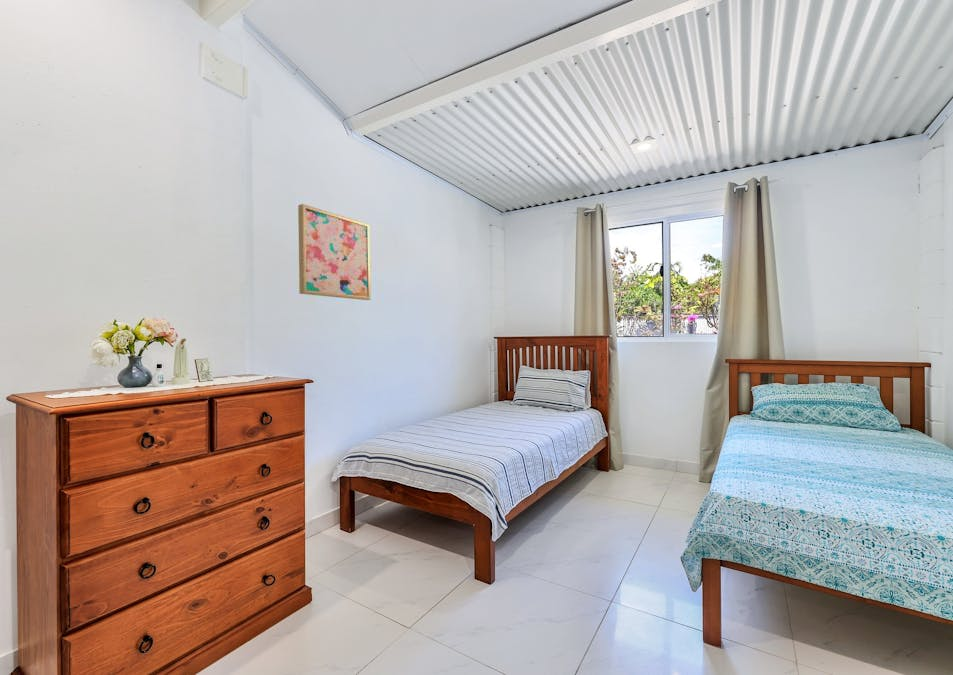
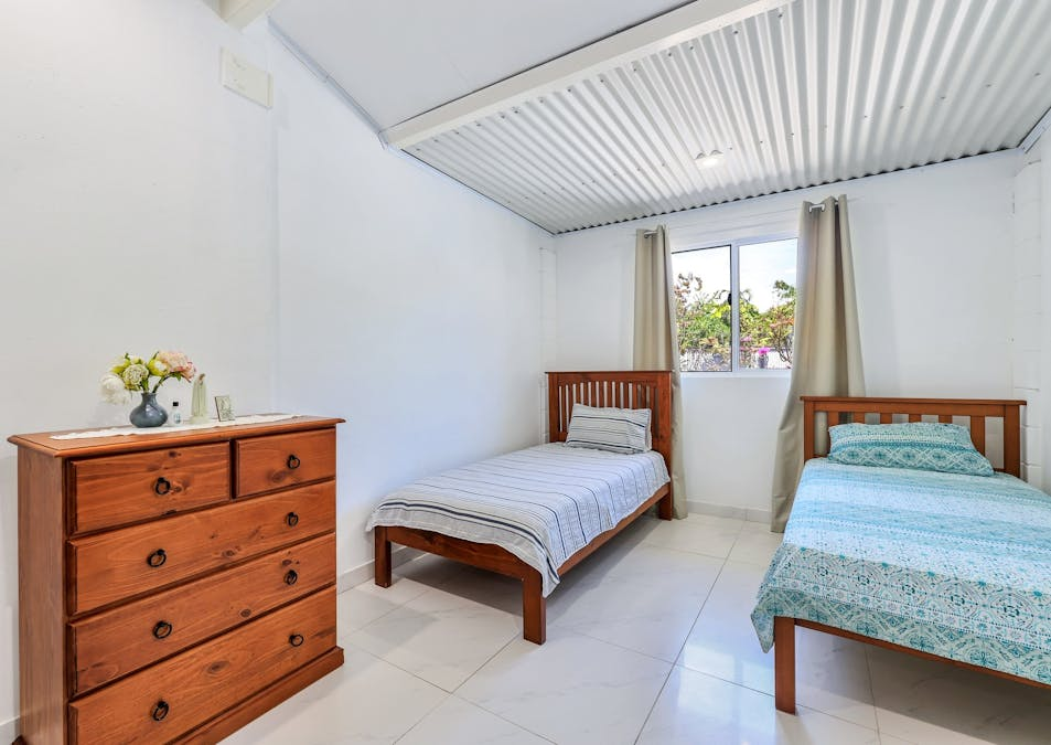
- wall art (337, 256)
